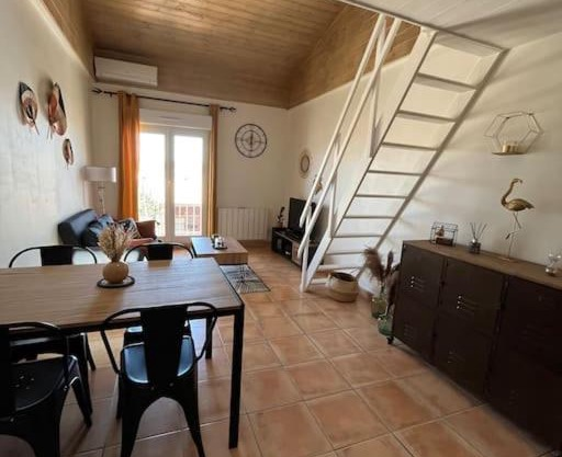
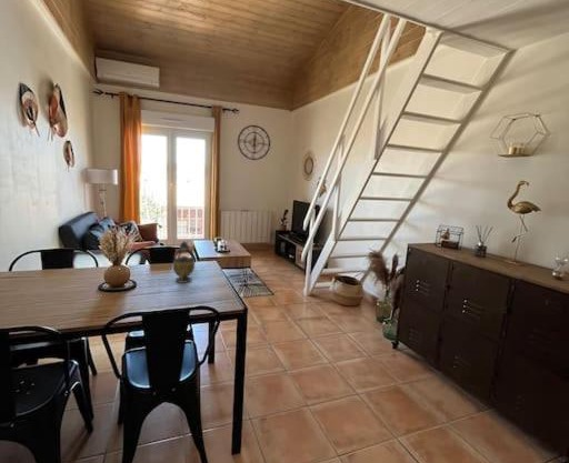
+ teapot (182, 262)
